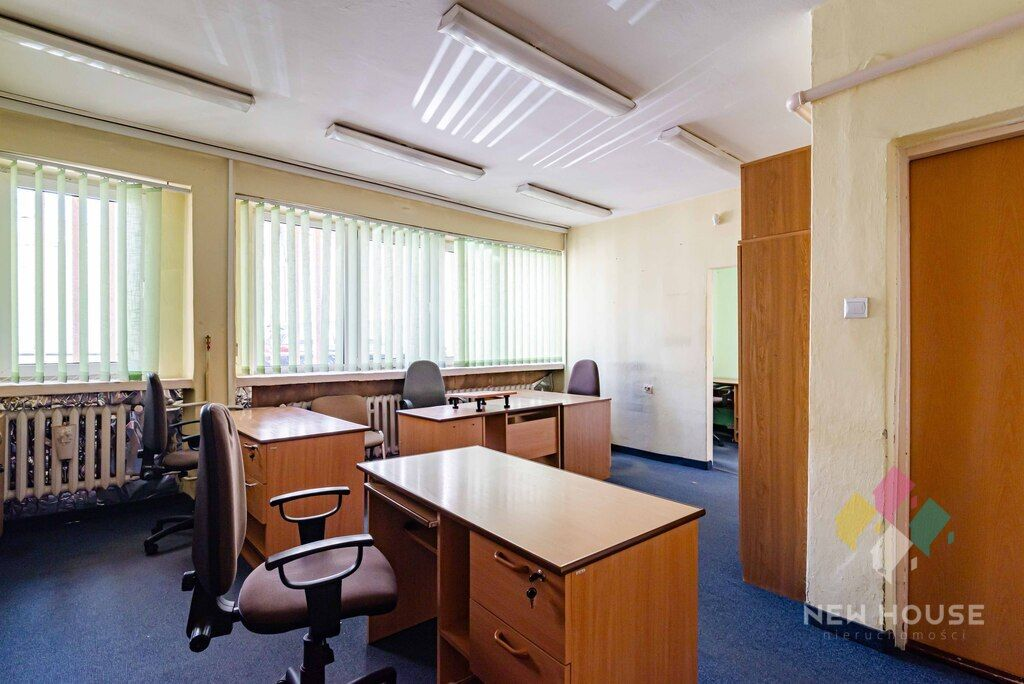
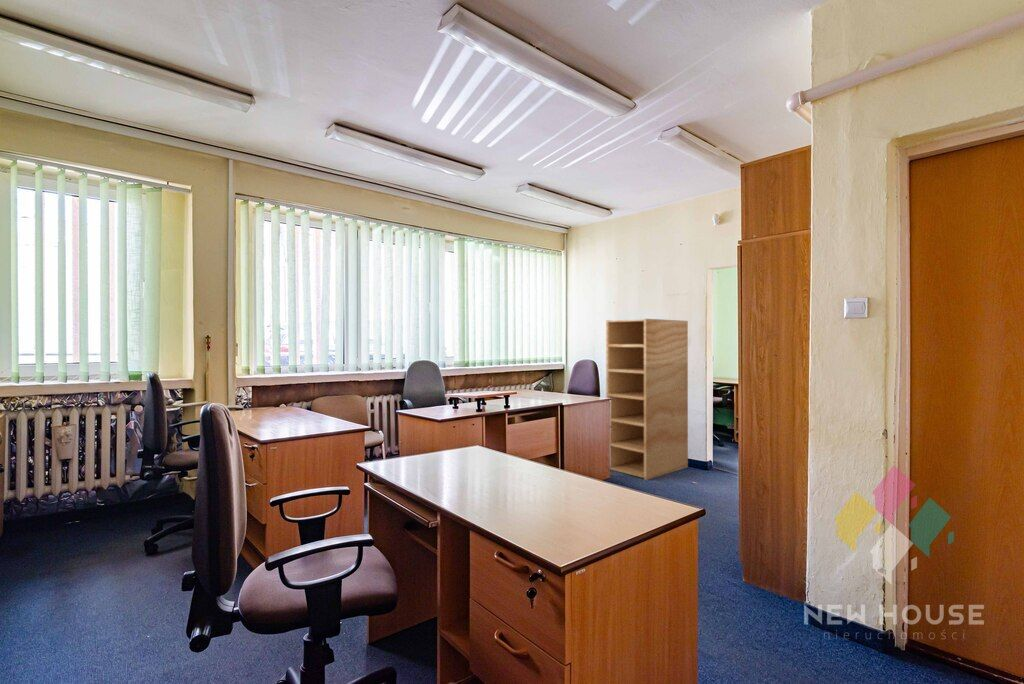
+ bookshelf (647, 394)
